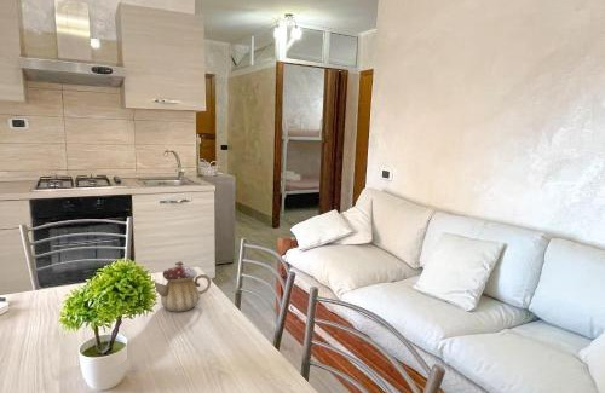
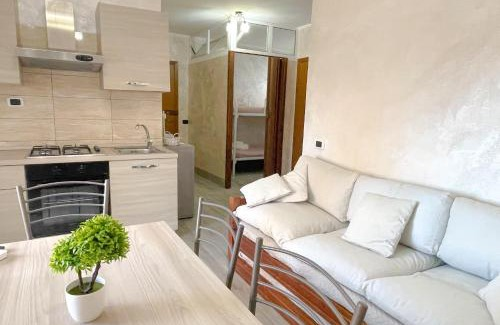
- teapot (183, 283)
